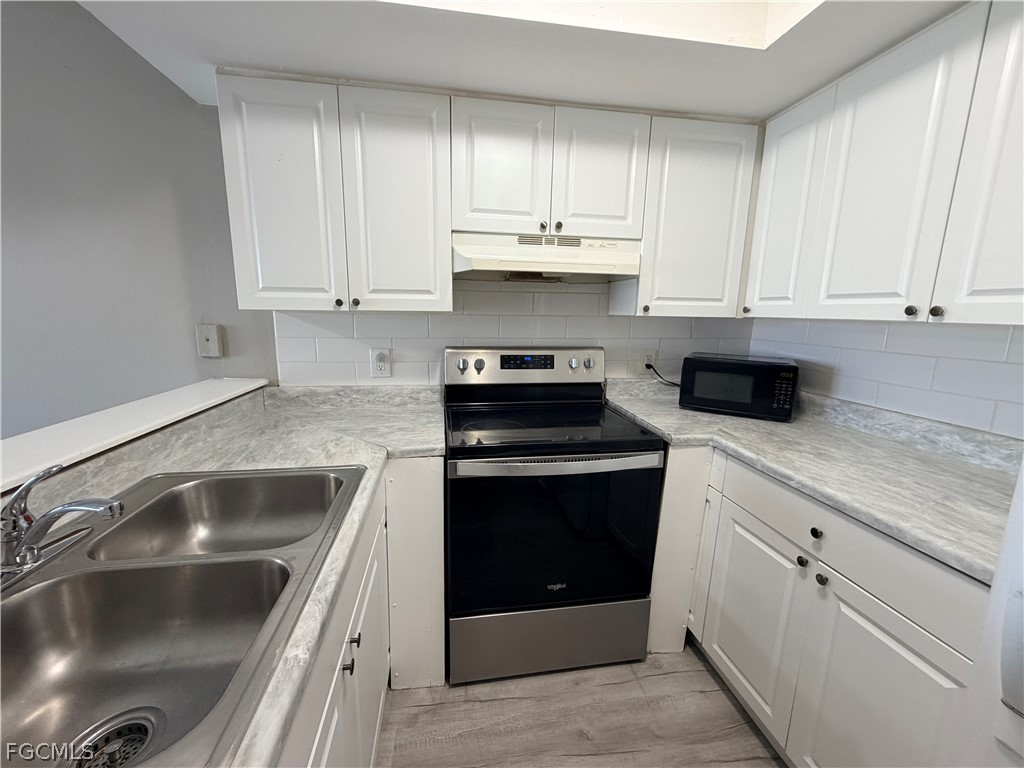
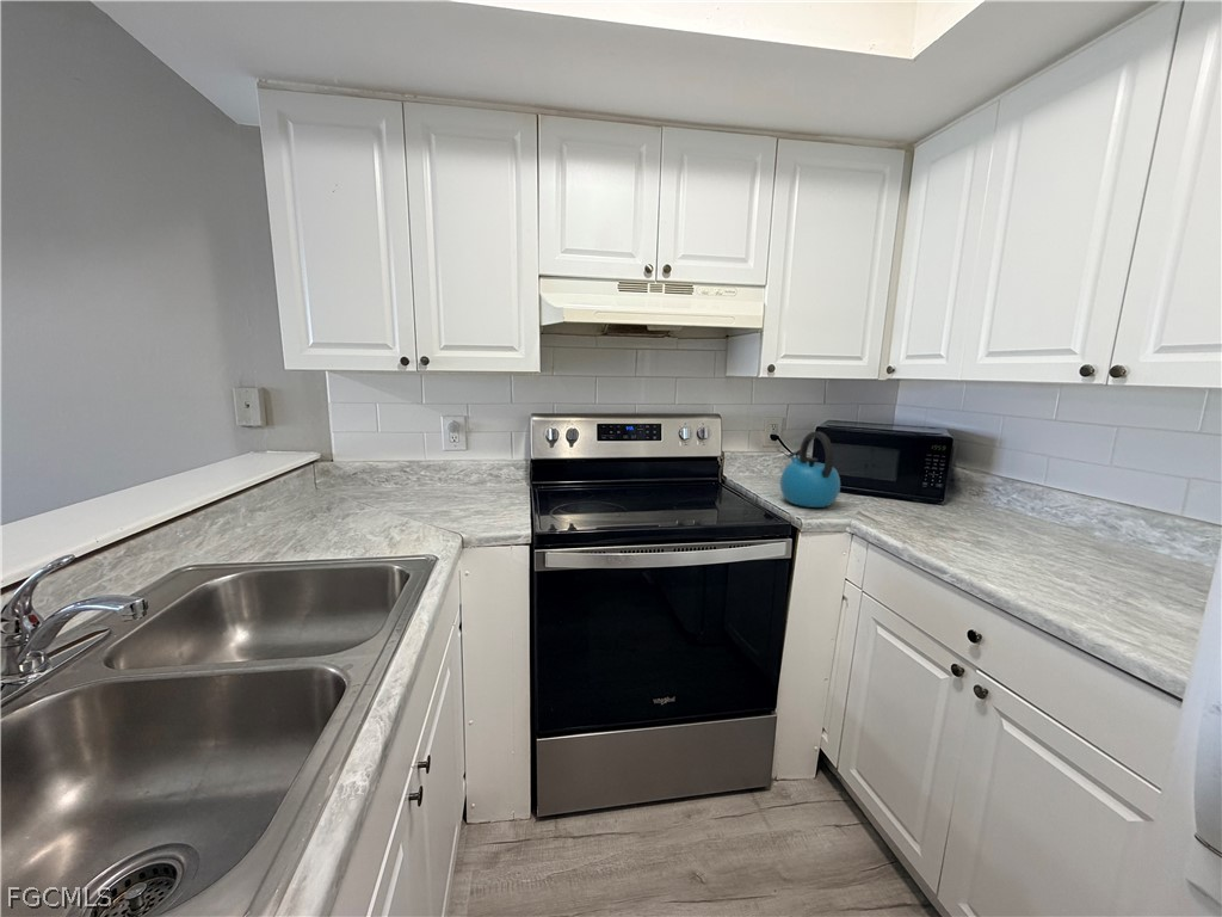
+ kettle (809, 467)
